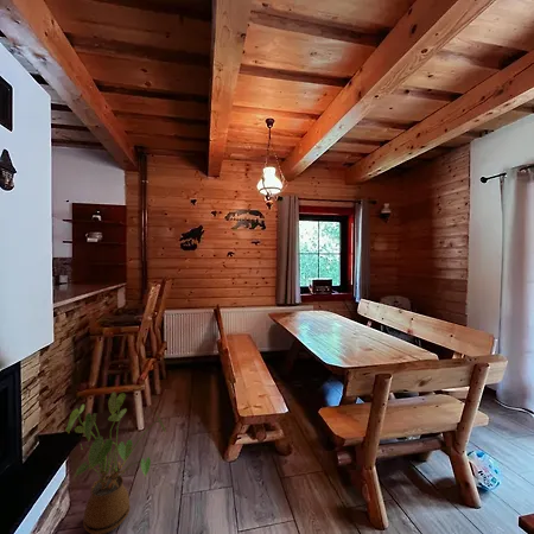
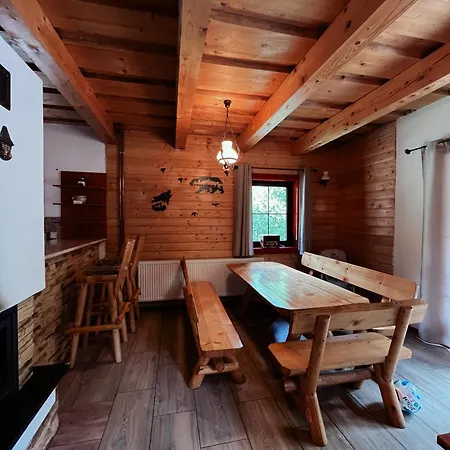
- house plant (115, 459)
